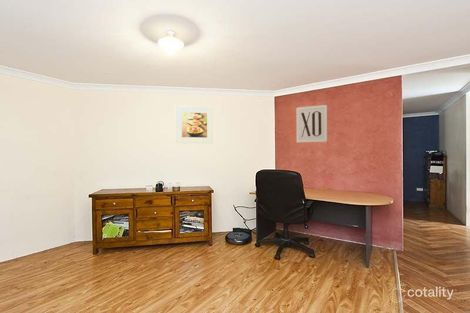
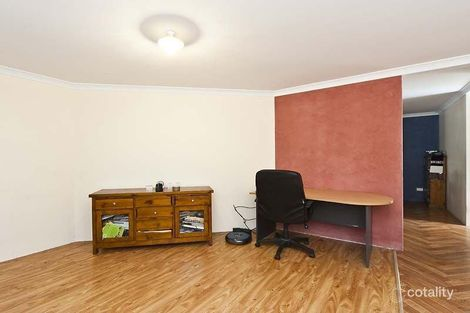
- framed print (194, 125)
- wall art (311, 124)
